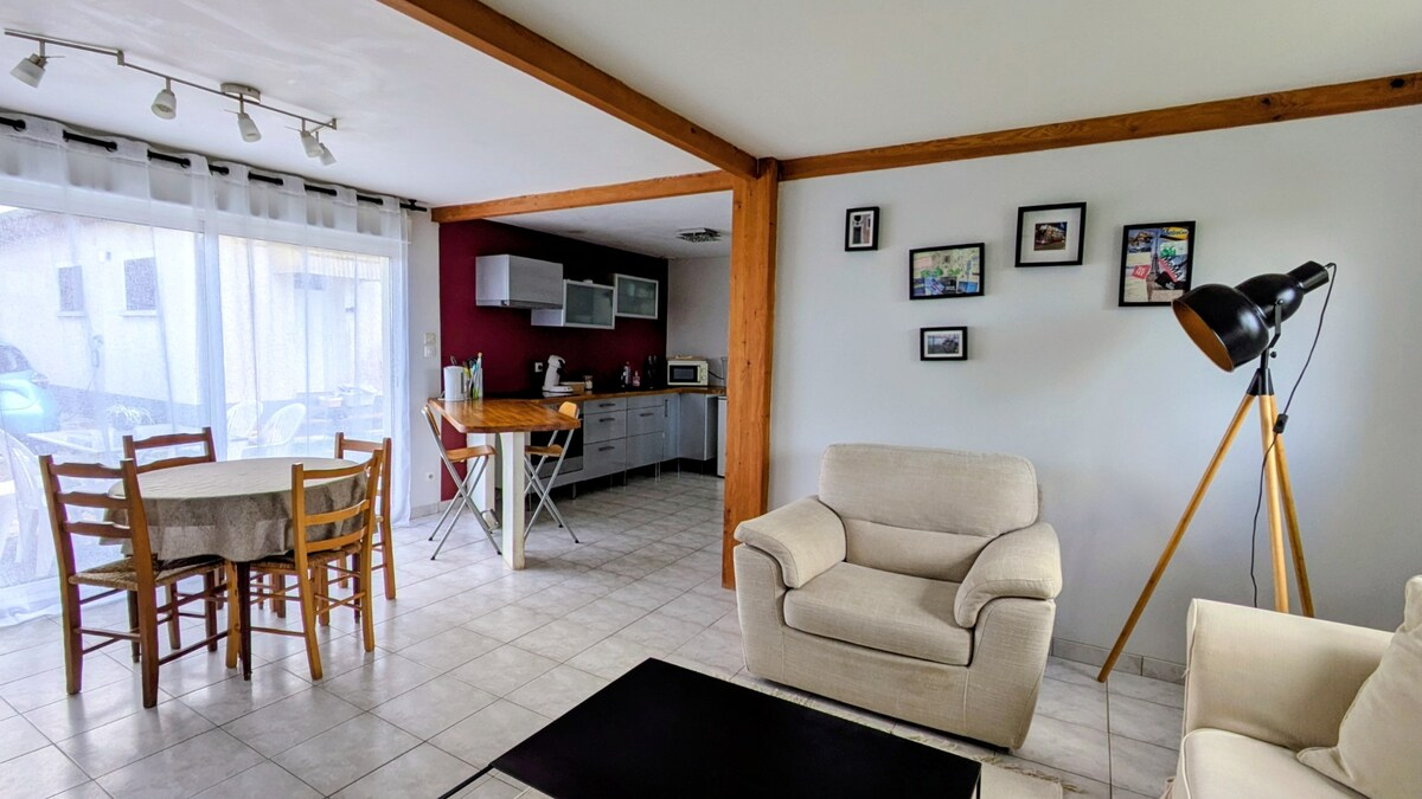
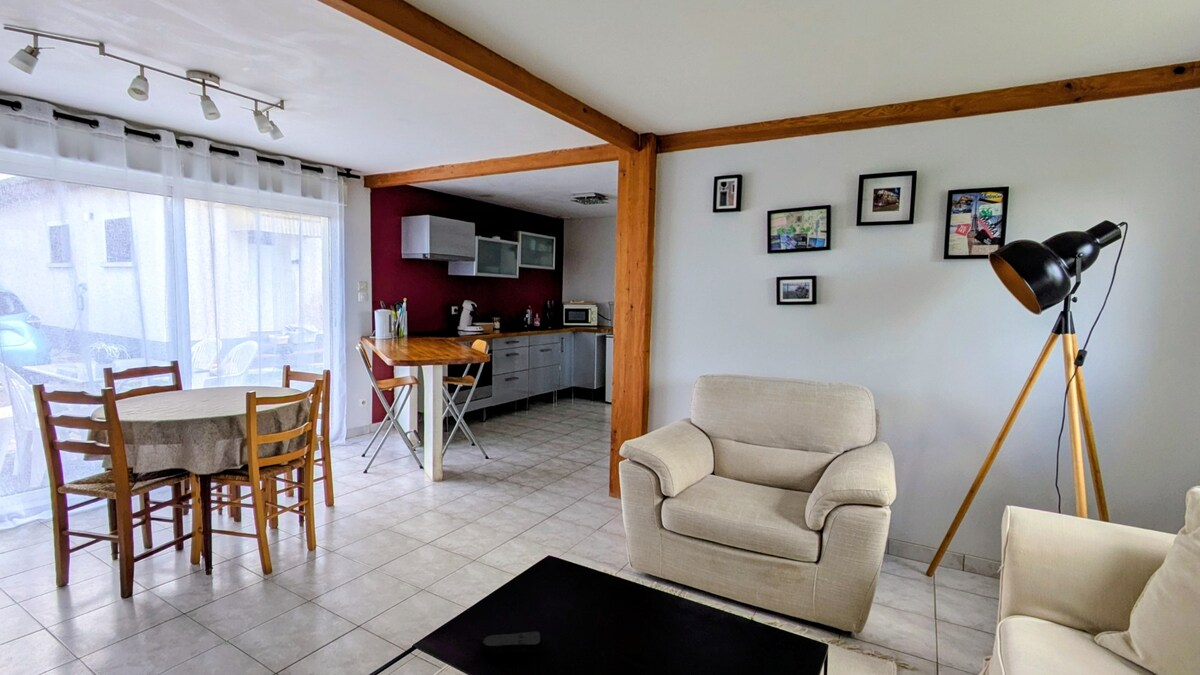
+ remote control (512, 642)
